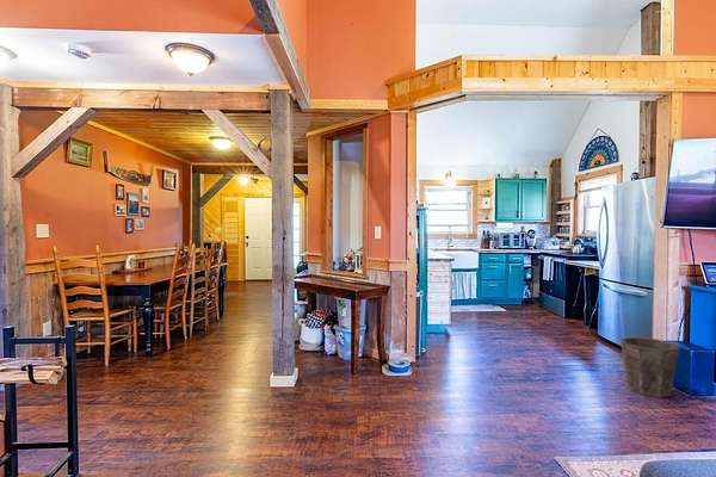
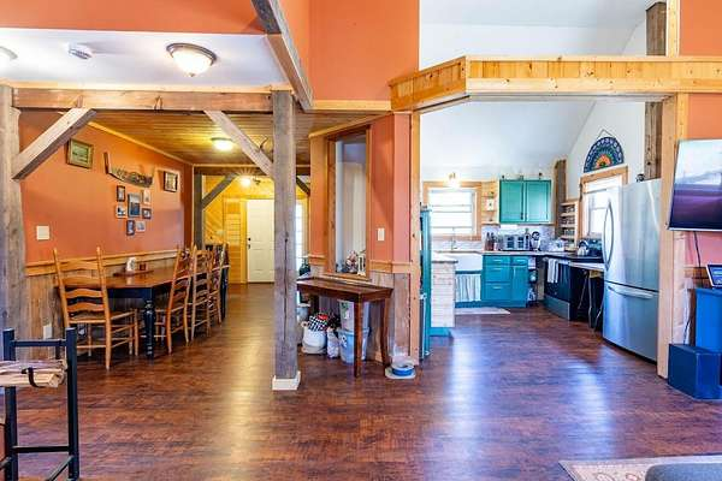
- waste bin (648, 366)
